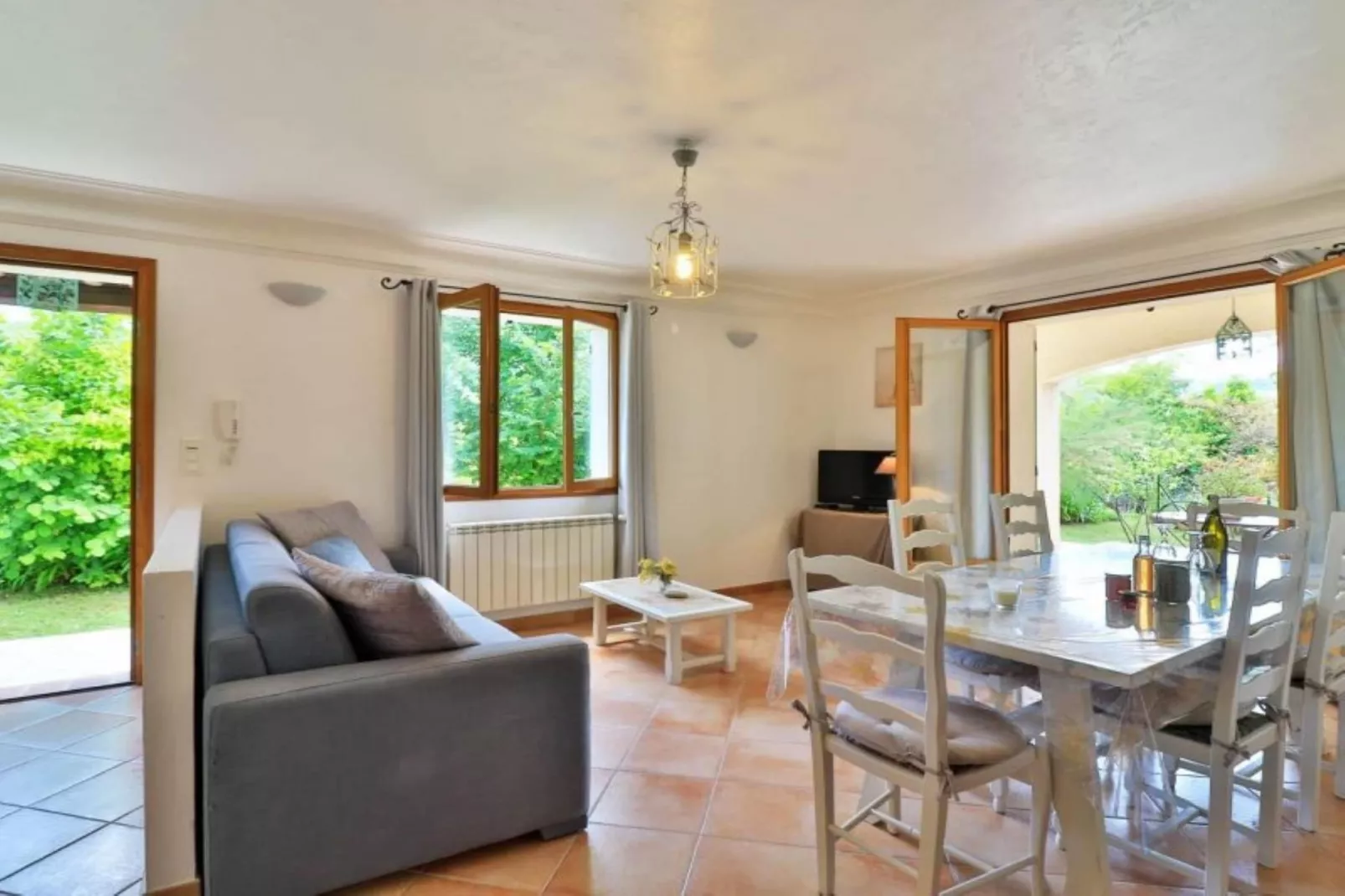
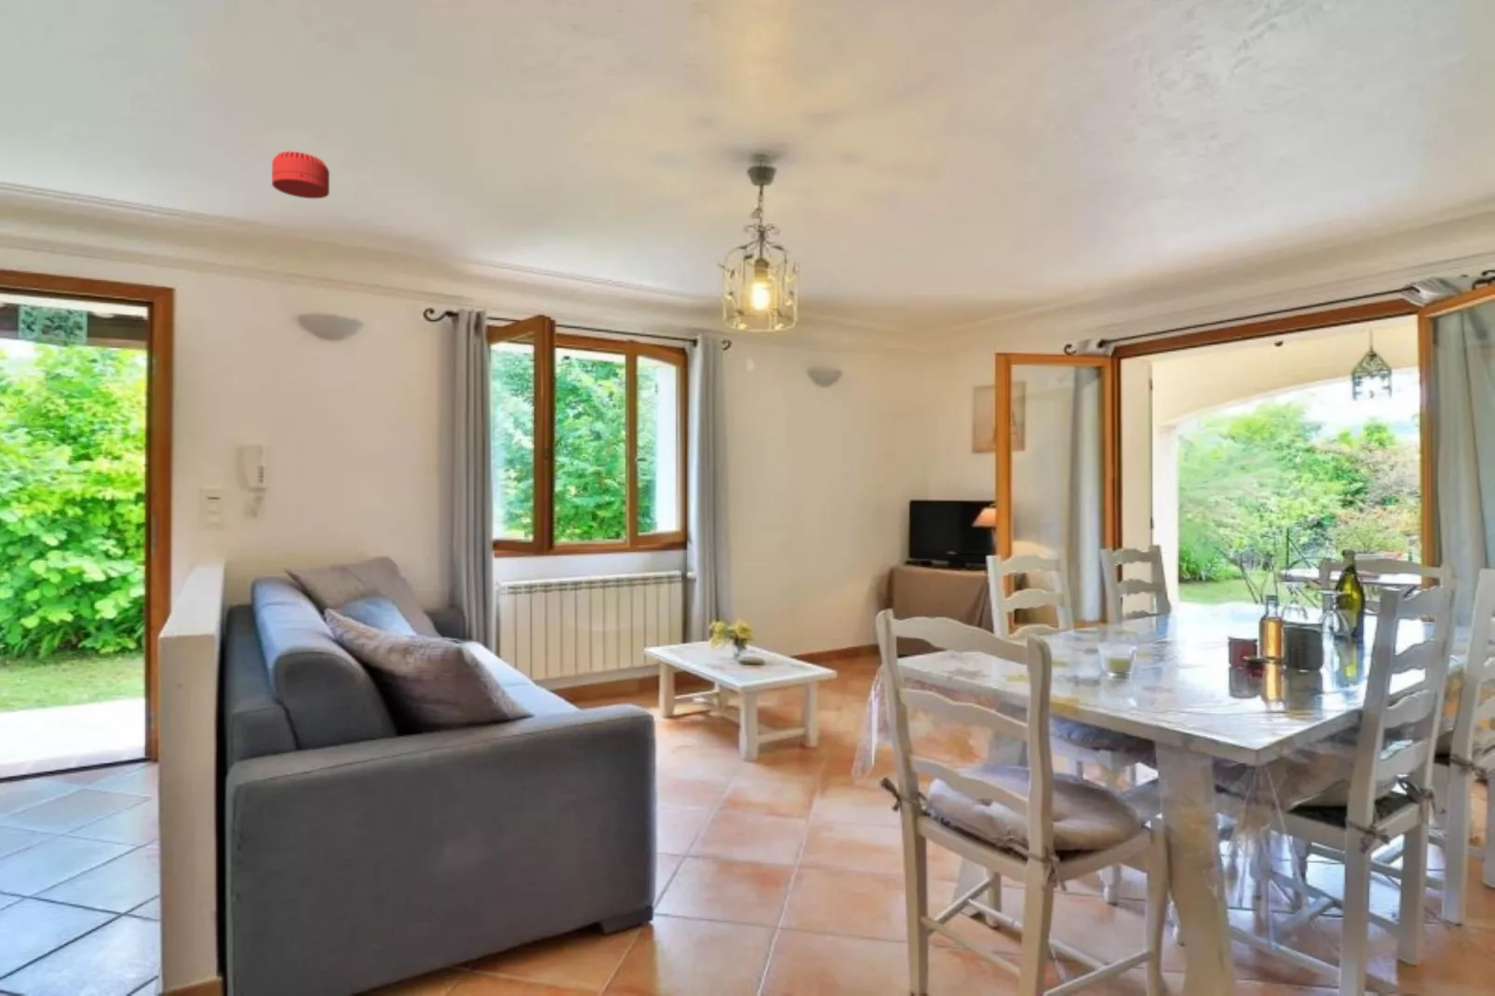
+ smoke detector (301, 175)
